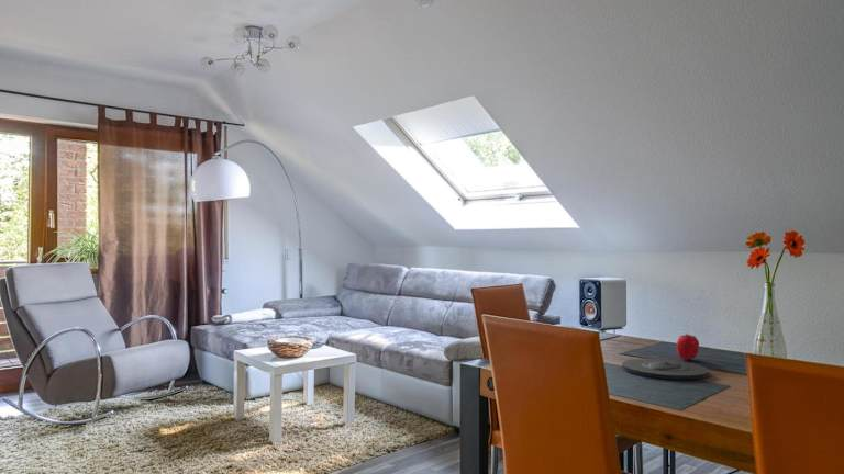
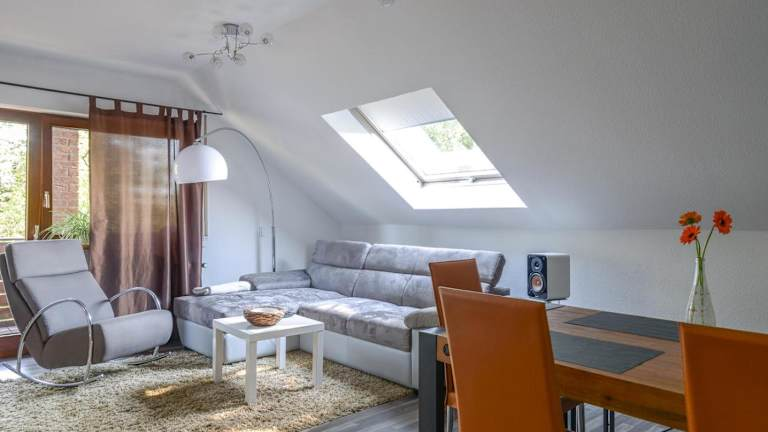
- plate (664, 365)
- fruit (687, 346)
